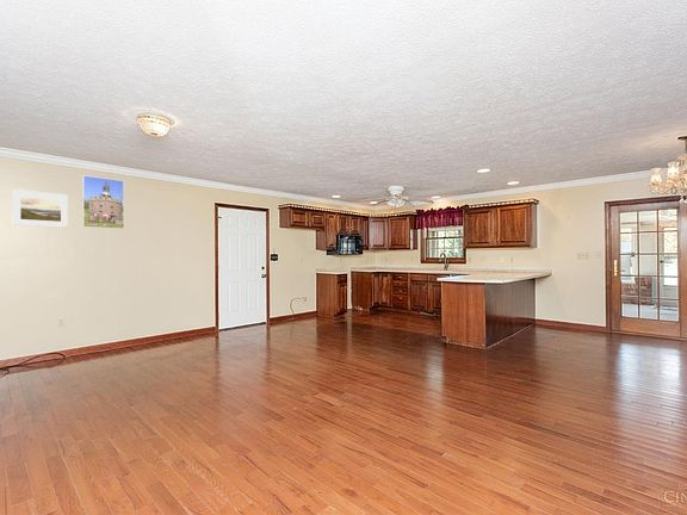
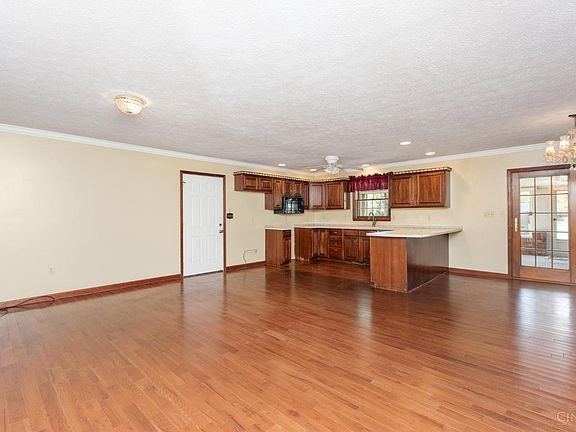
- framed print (41, 209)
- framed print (104, 203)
